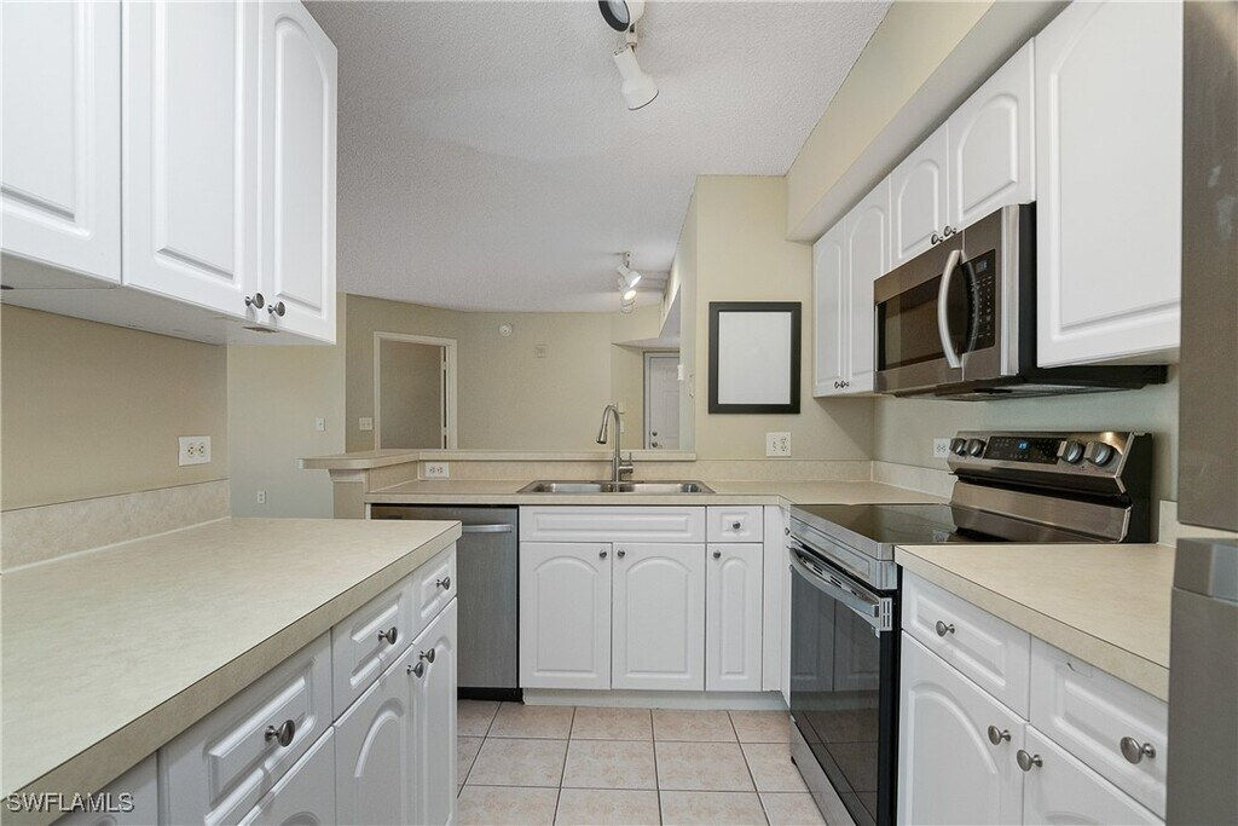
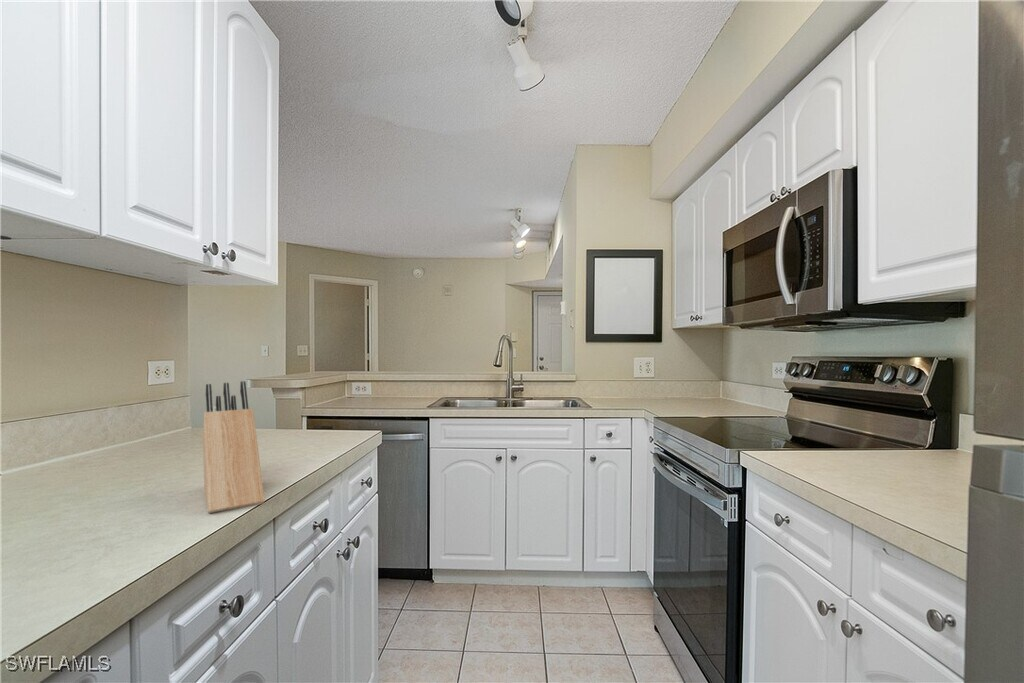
+ knife block (230, 438)
